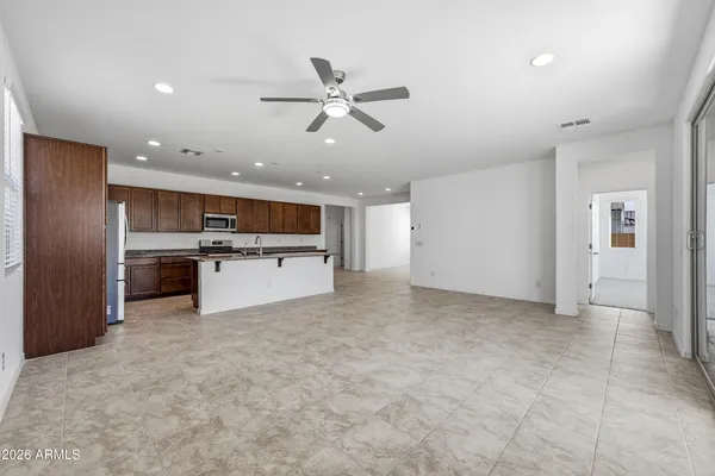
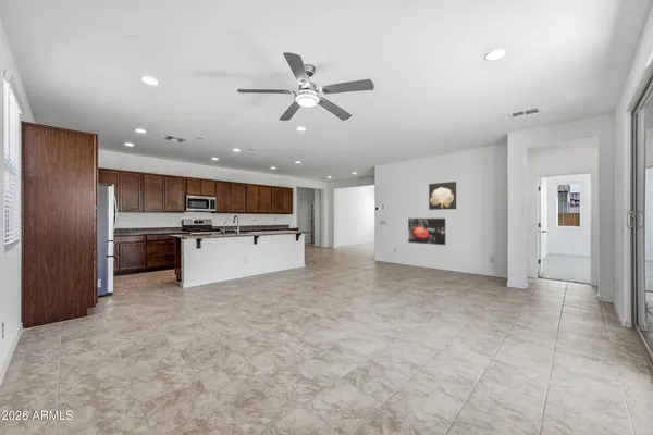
+ wall art (442, 196)
+ wall art (426, 231)
